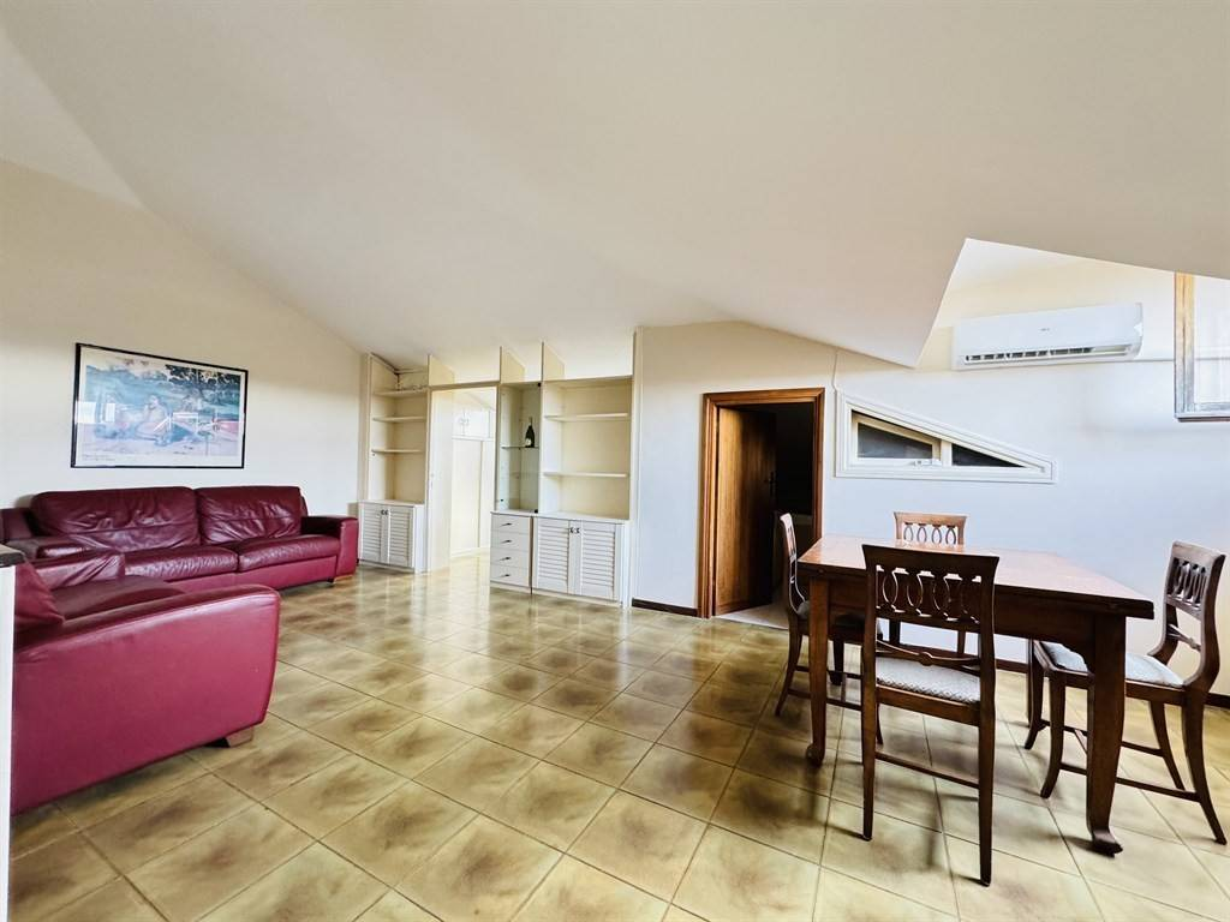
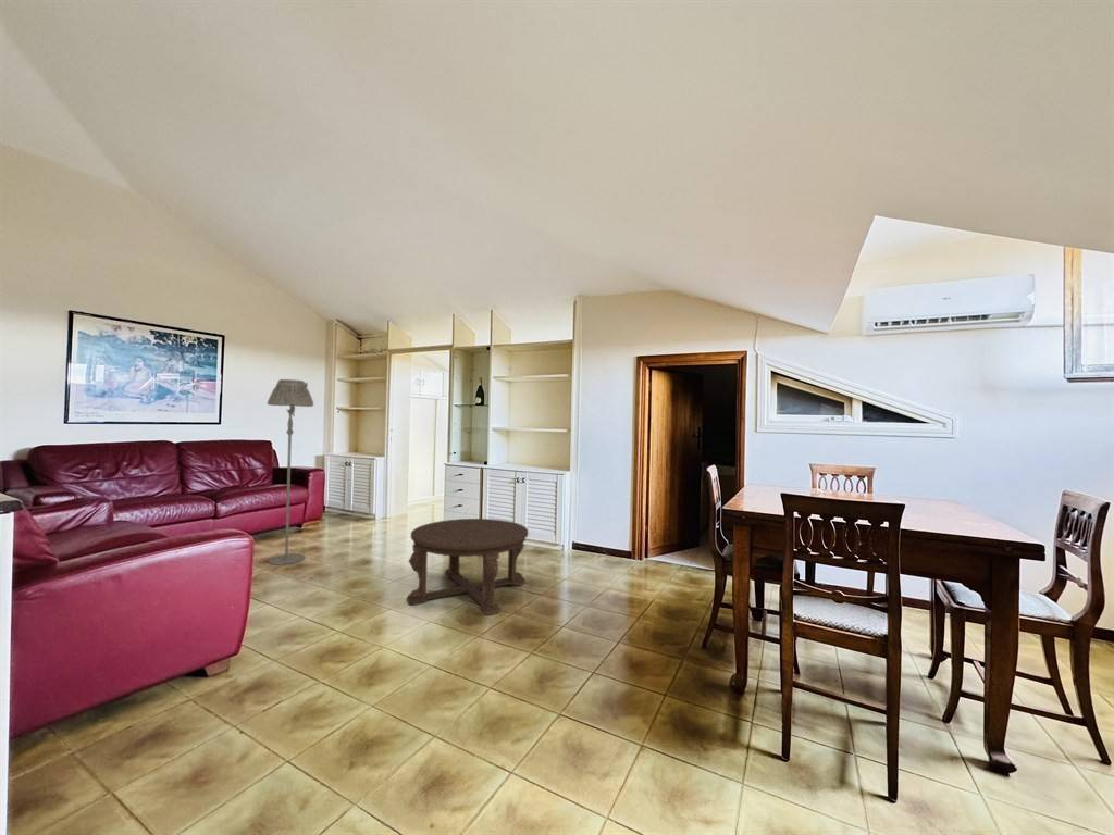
+ coffee table (470, 556)
+ floor lamp (288, 470)
